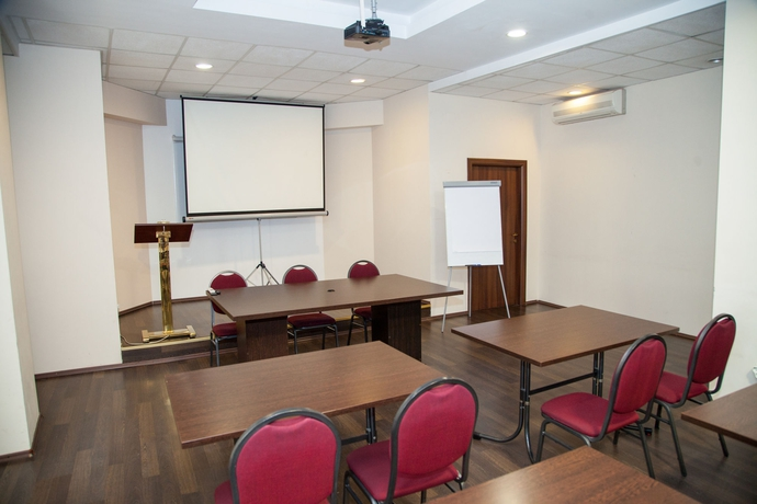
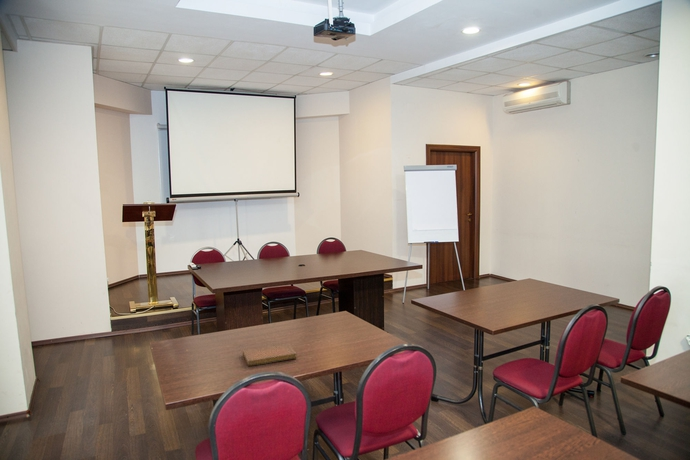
+ notebook (269, 354)
